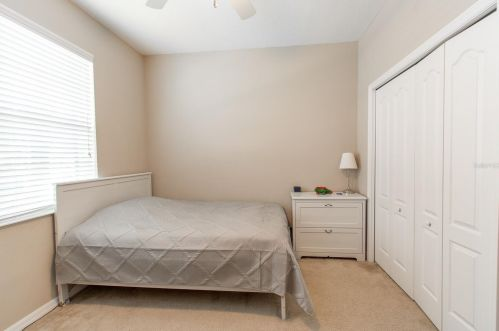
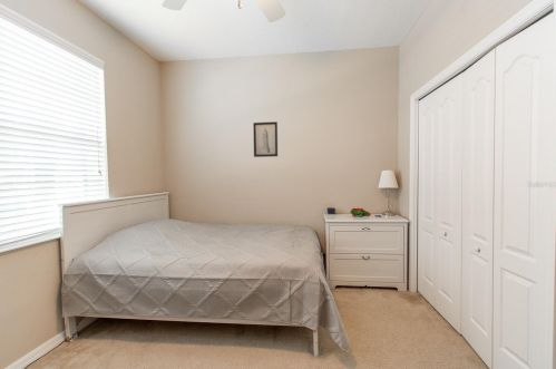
+ wall art (265, 139)
